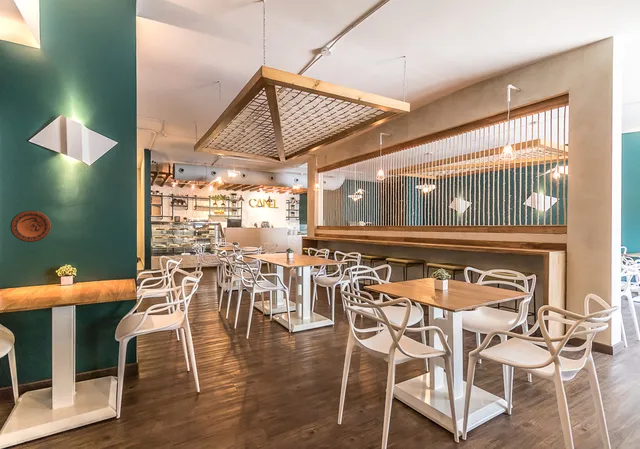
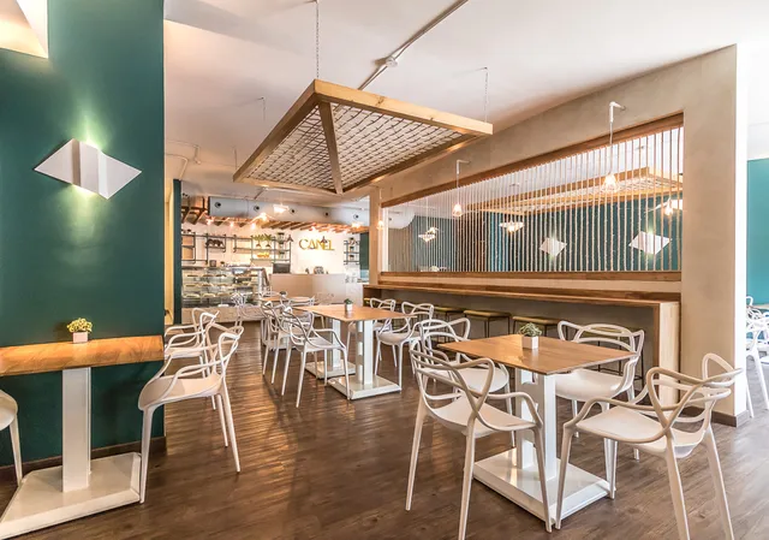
- decorative plate (31, 226)
